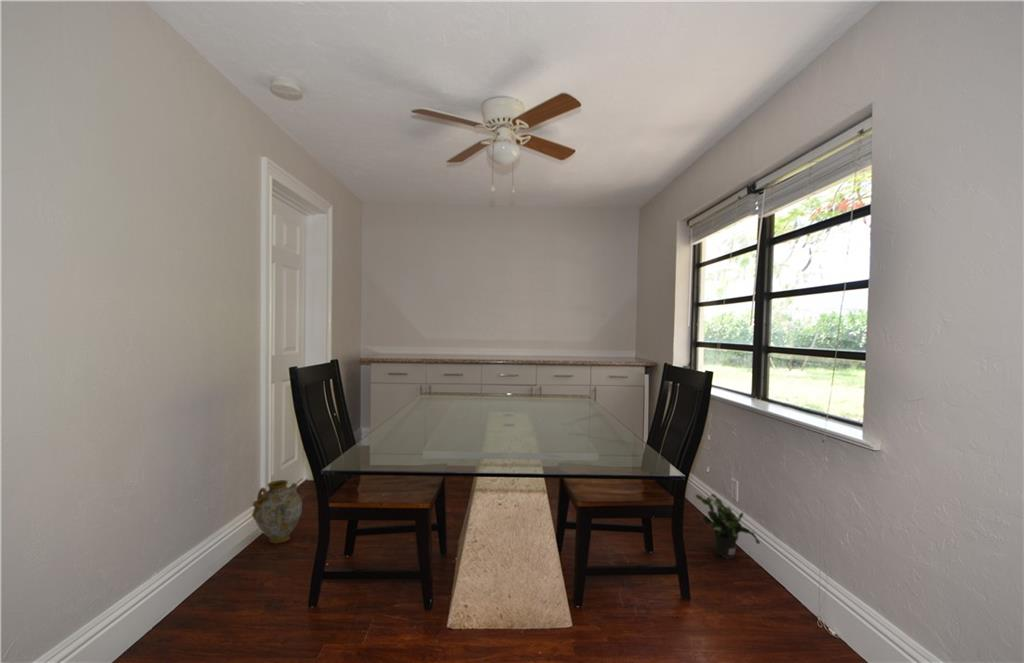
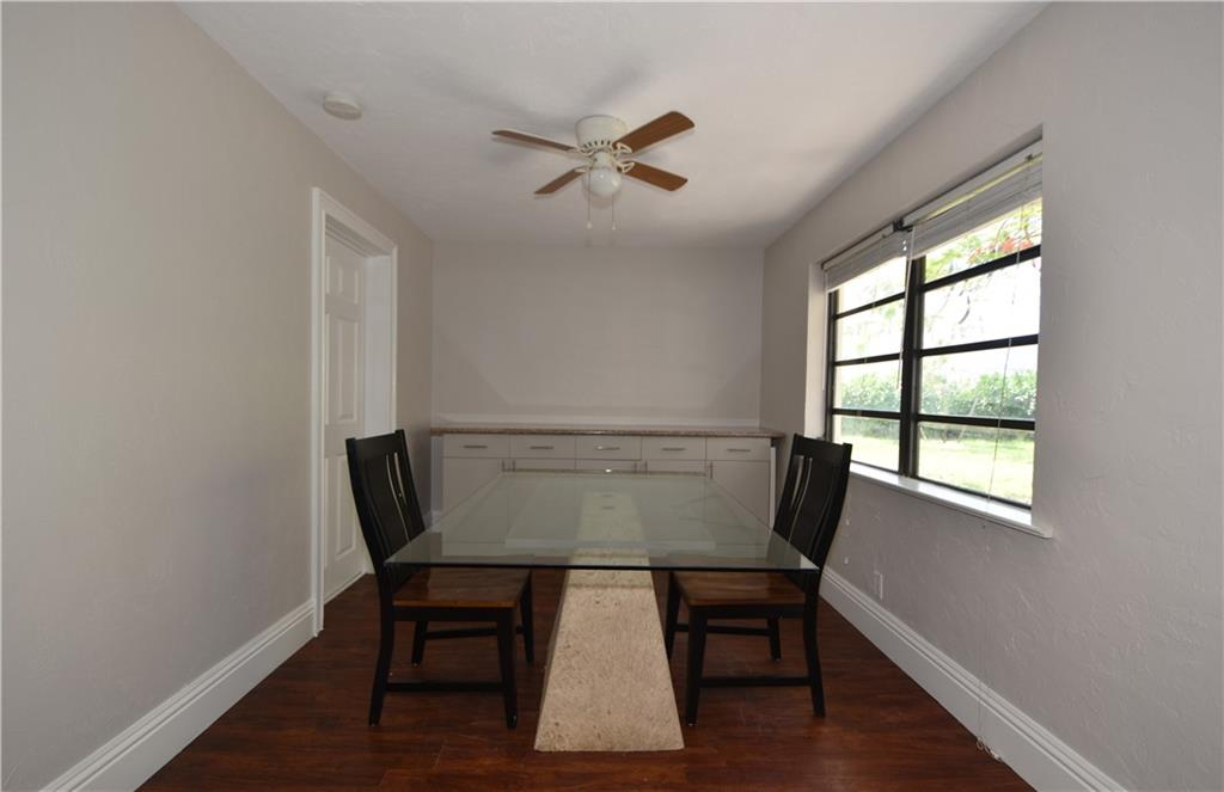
- potted plant (722, 527)
- ceramic jug (278, 511)
